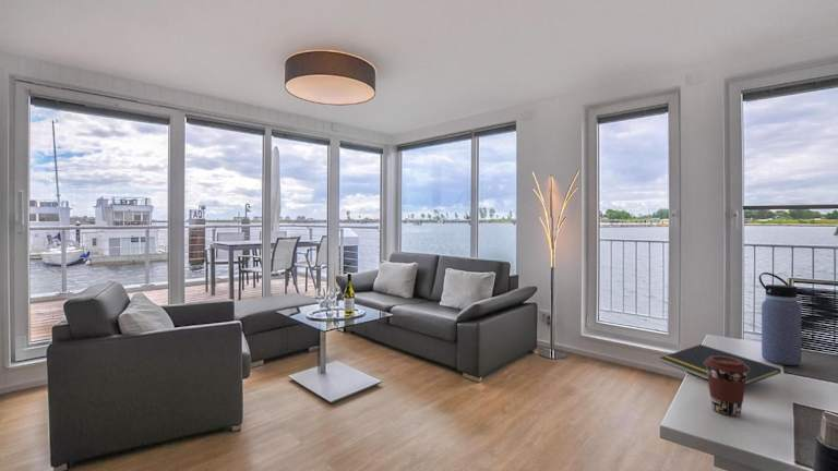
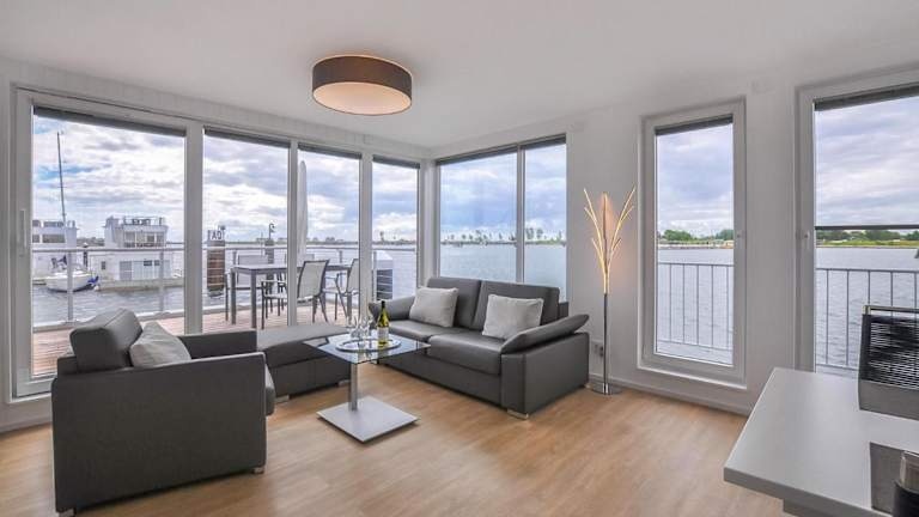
- notepad (715, 355)
- coffee cup (726, 385)
- water bottle (779, 317)
